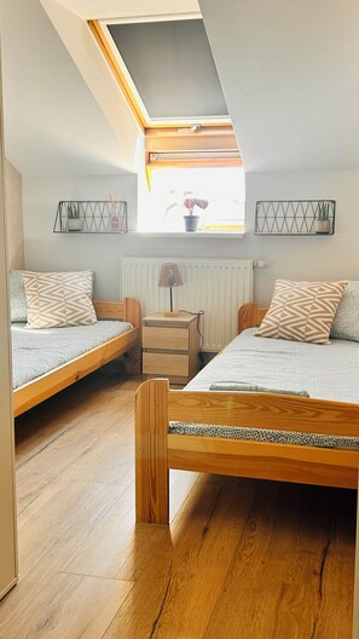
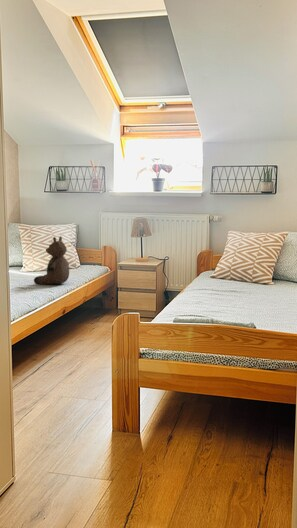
+ teddy bear (52, 260)
